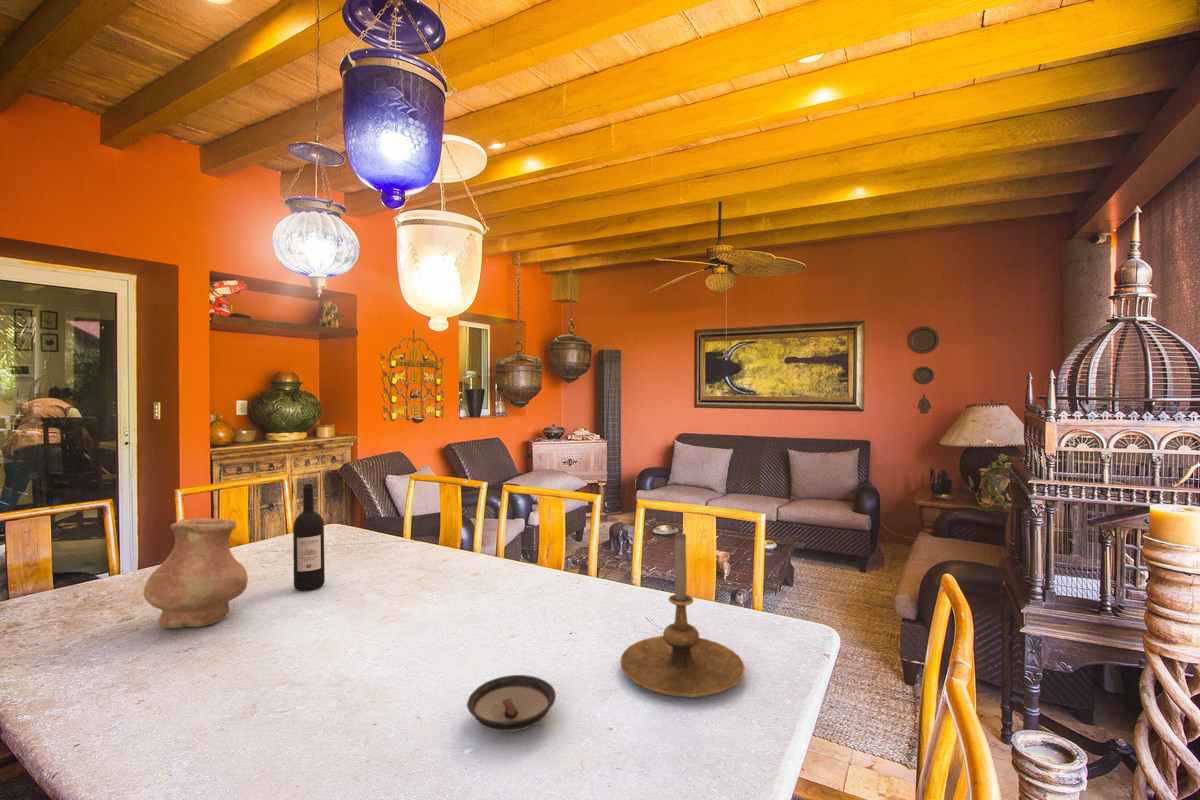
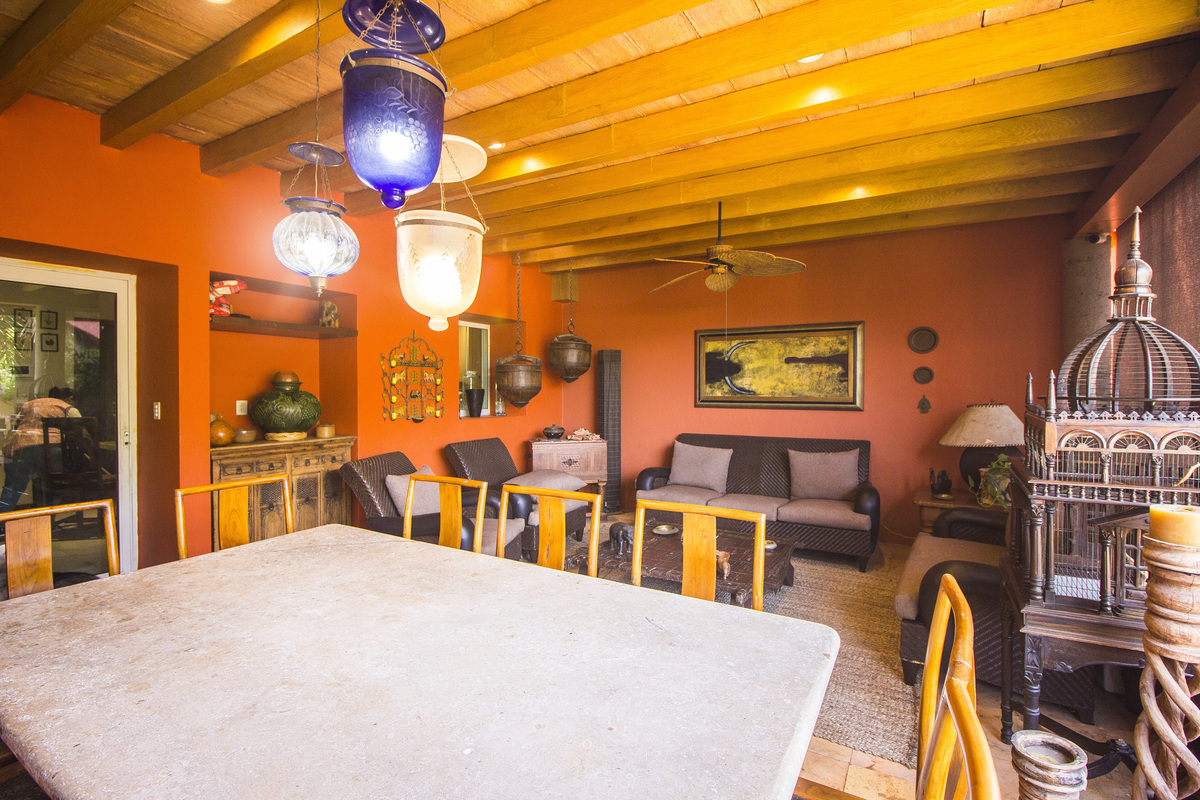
- vase (198, 570)
- saucer (512, 707)
- candle holder (680, 601)
- wine bottle (308, 535)
